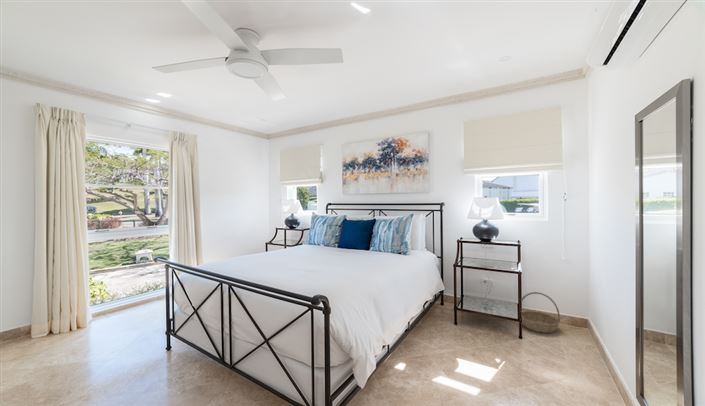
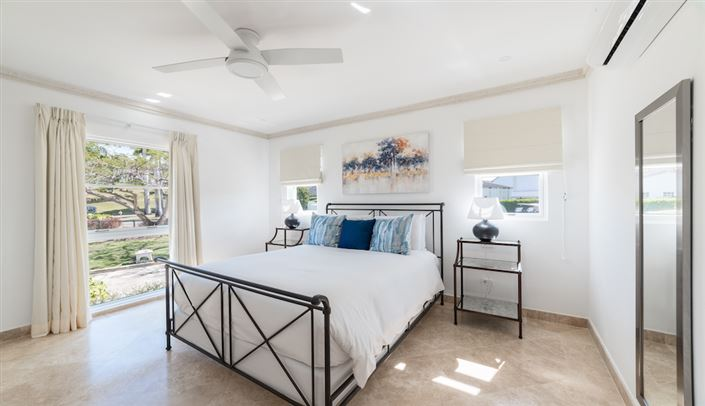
- basket (536, 311)
